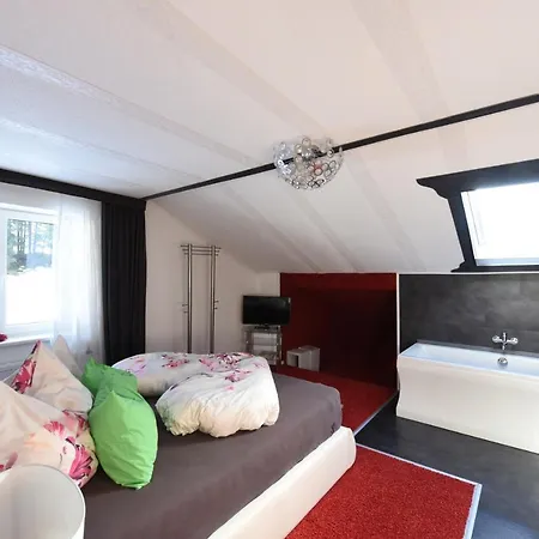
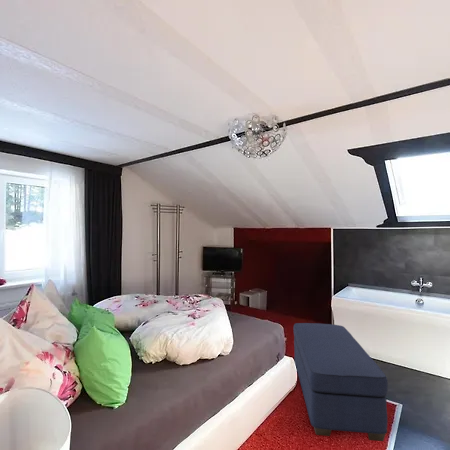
+ ottoman (330, 367)
